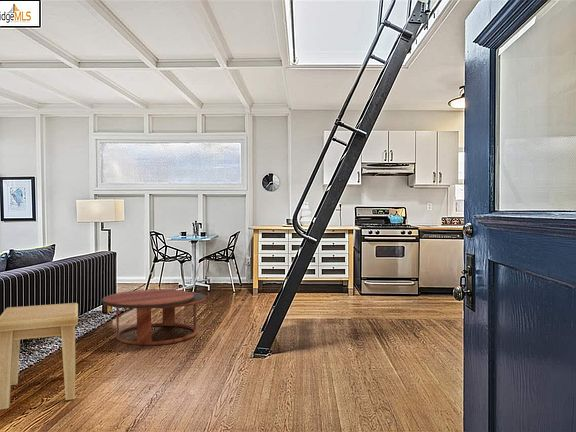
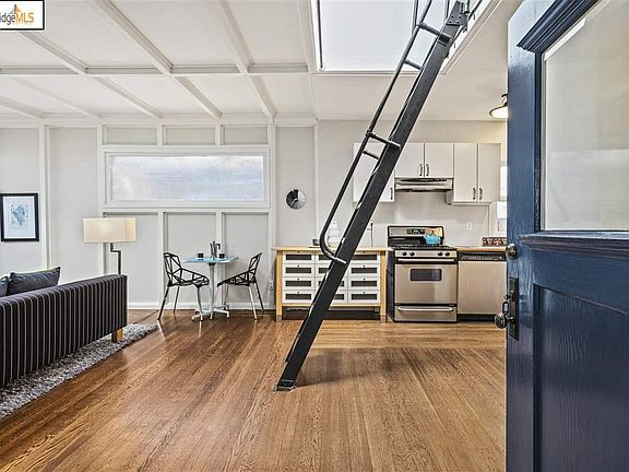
- side table (40, 337)
- coffee table (150, 314)
